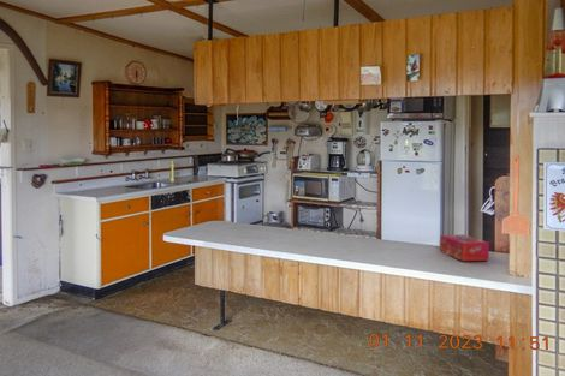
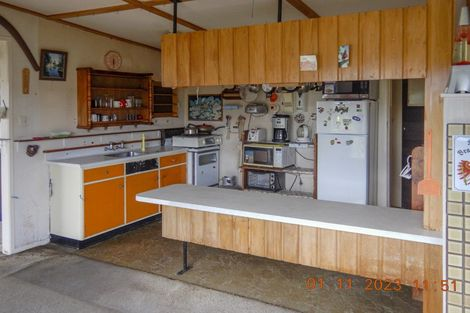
- tissue box (463, 246)
